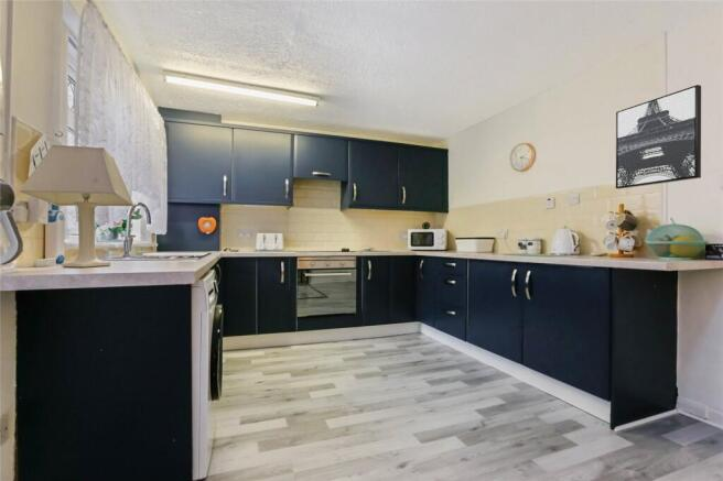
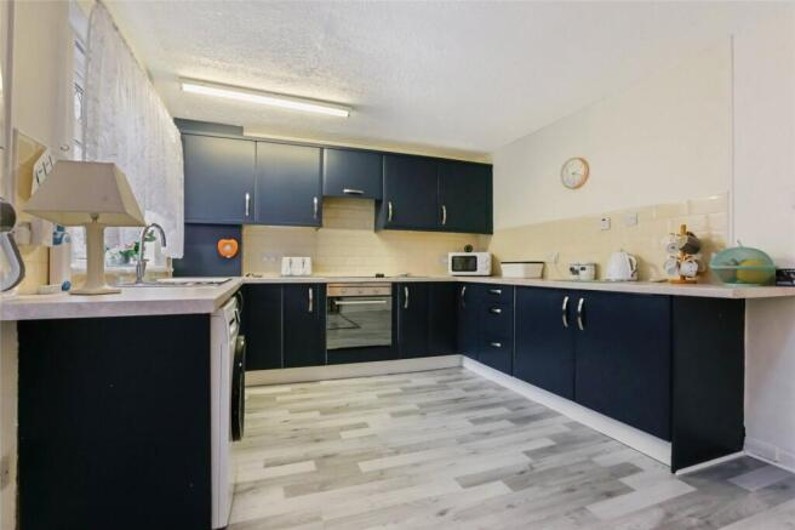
- wall art (654, 141)
